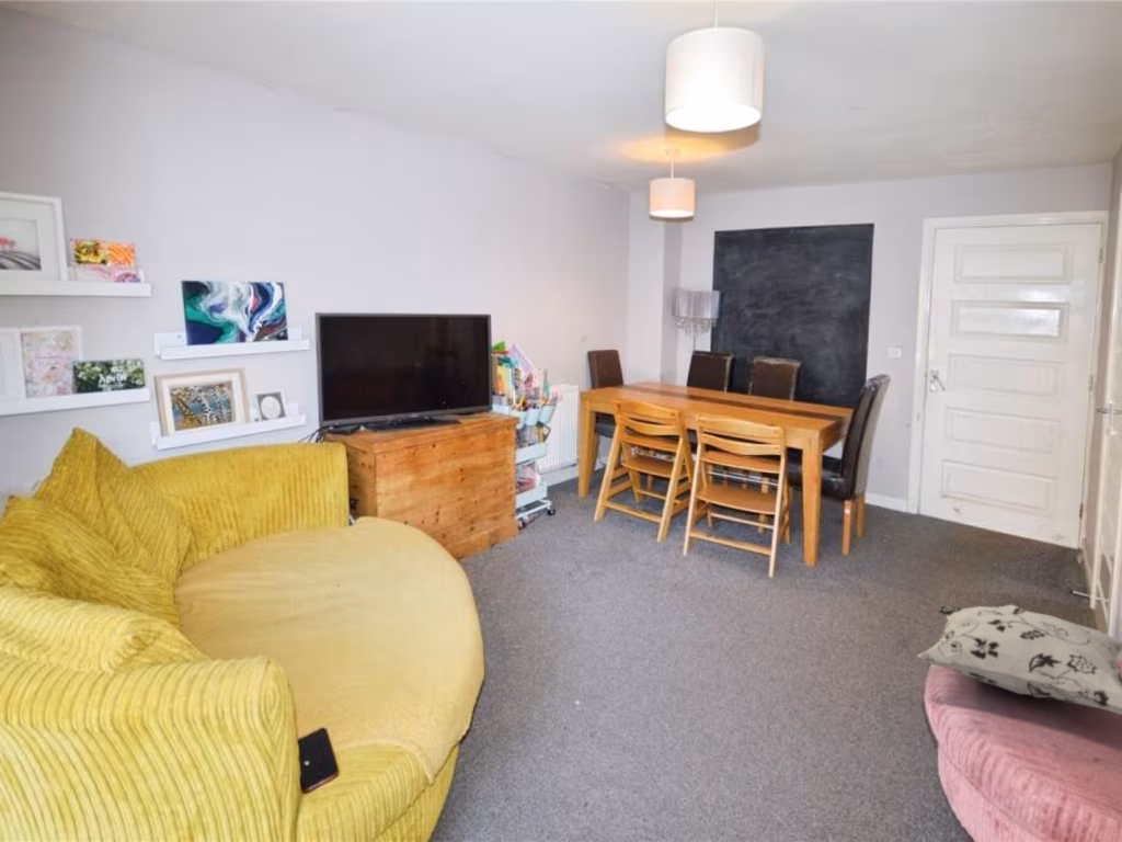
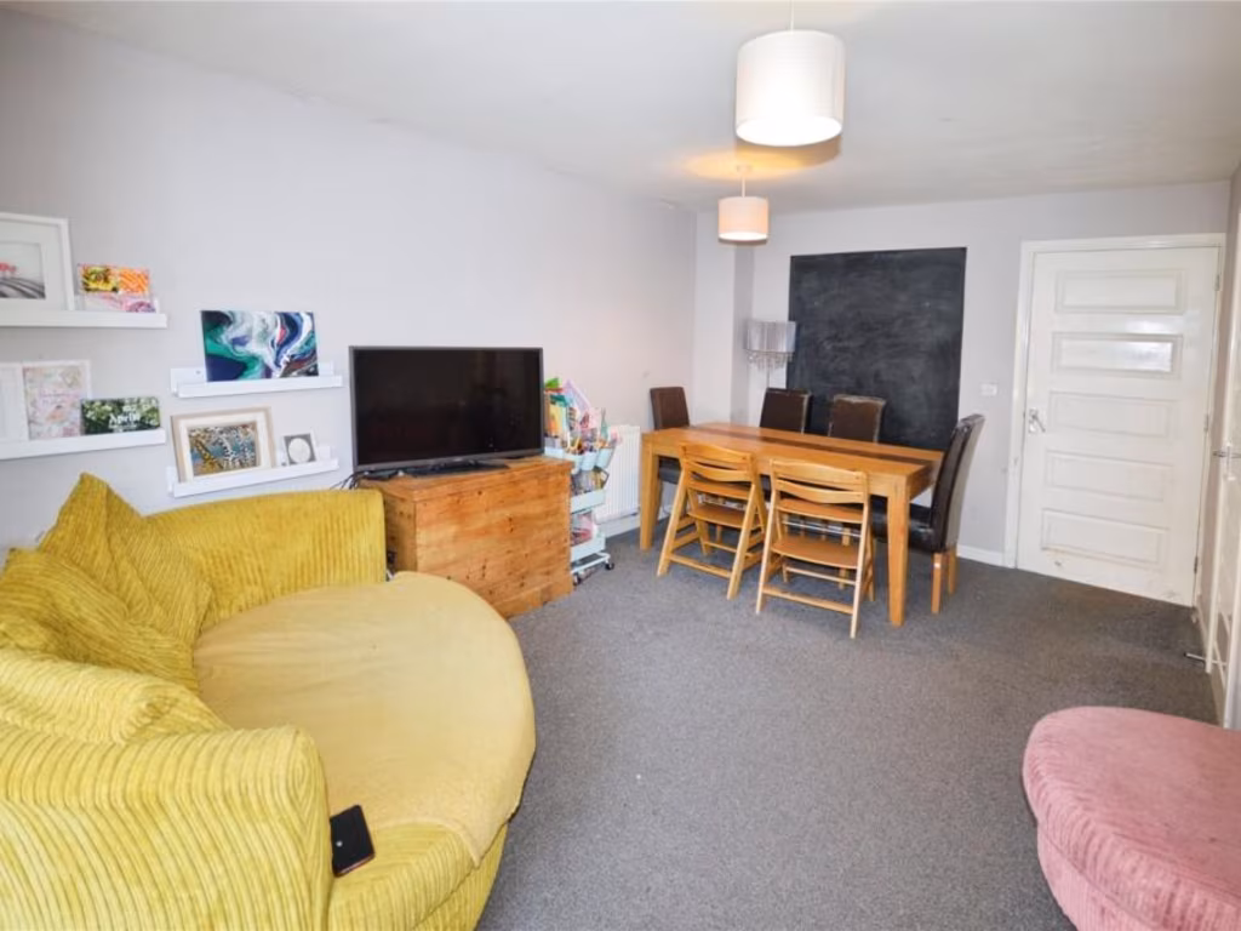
- decorative pillow (1023, 650)
